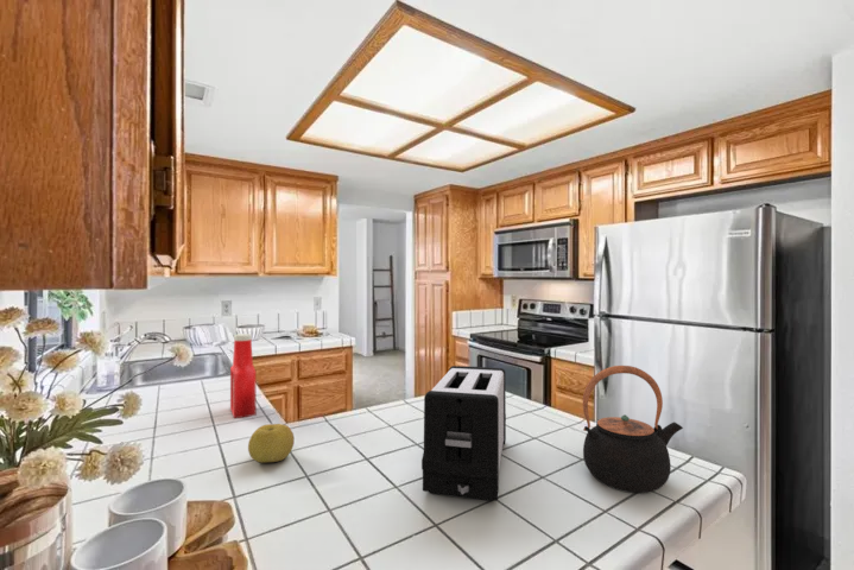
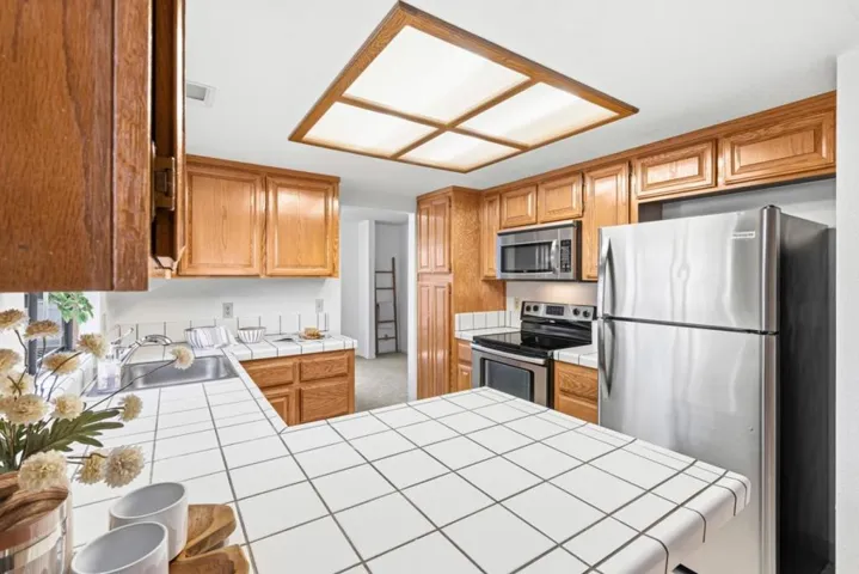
- toaster (469, 423)
- soap bottle (242, 373)
- teapot (632, 422)
- fruit (271, 442)
